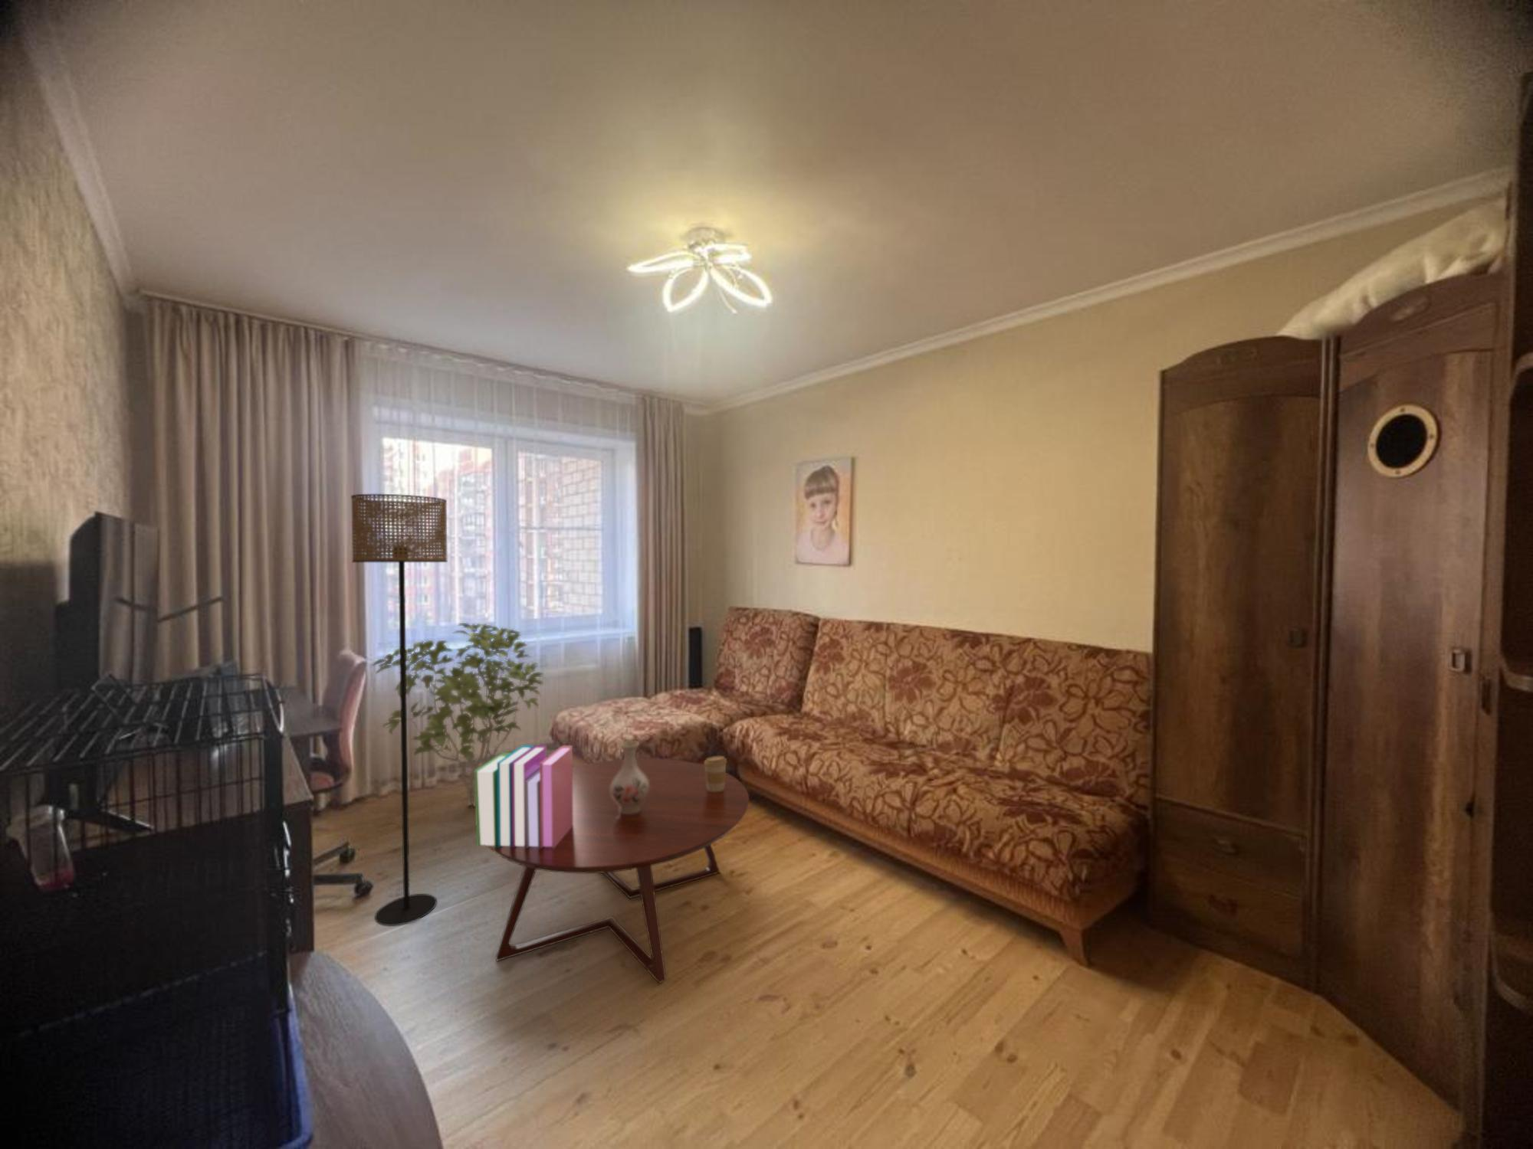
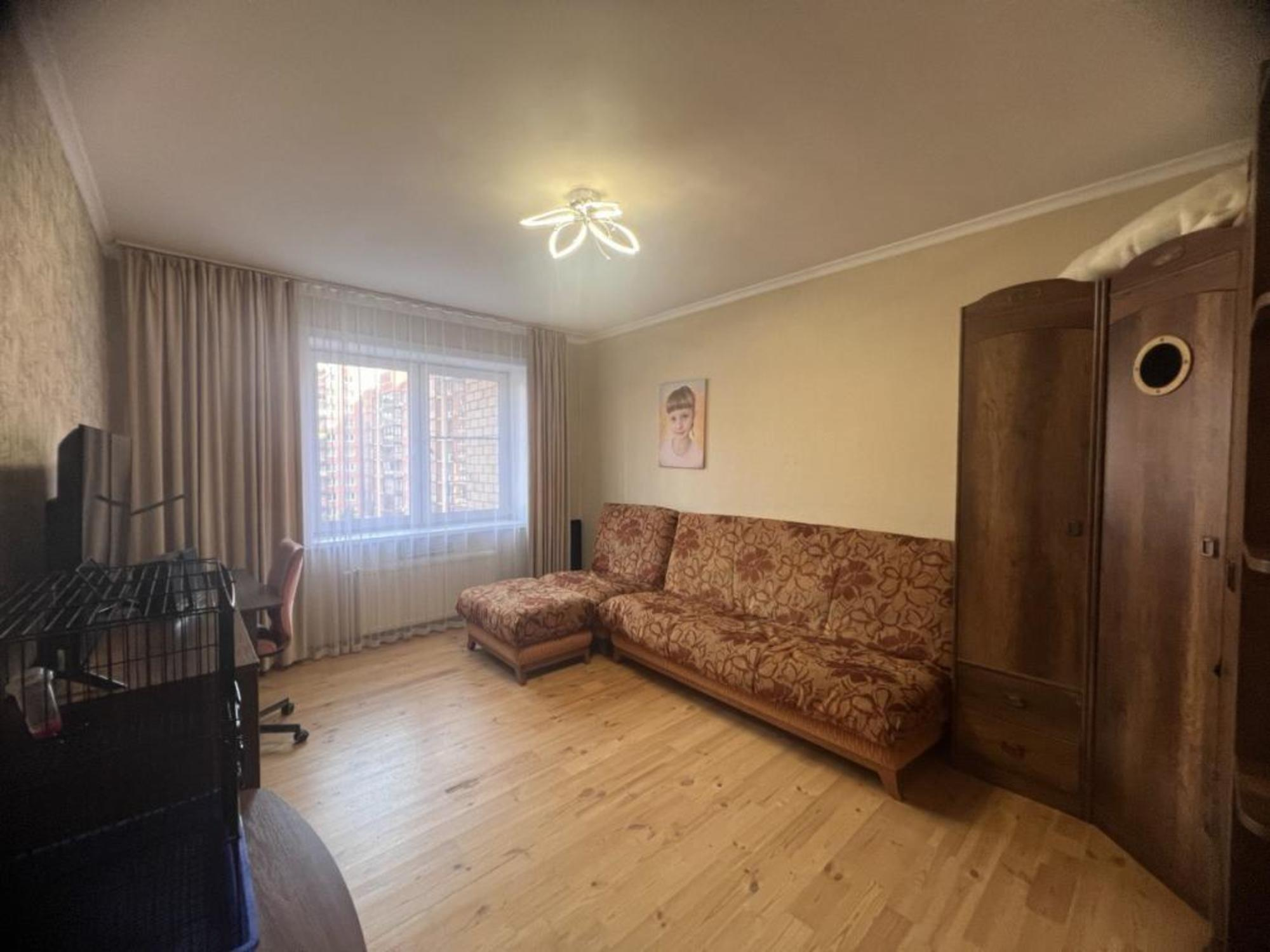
- shrub (472, 715)
- coffee table (620, 855)
- floor lamp (403, 706)
- books (526, 794)
- vase (629, 776)
- coffee cup (715, 772)
